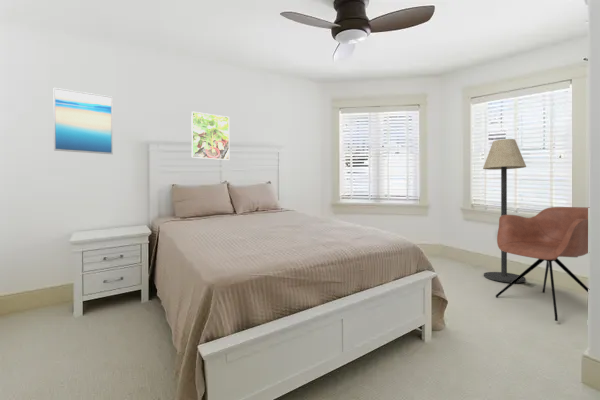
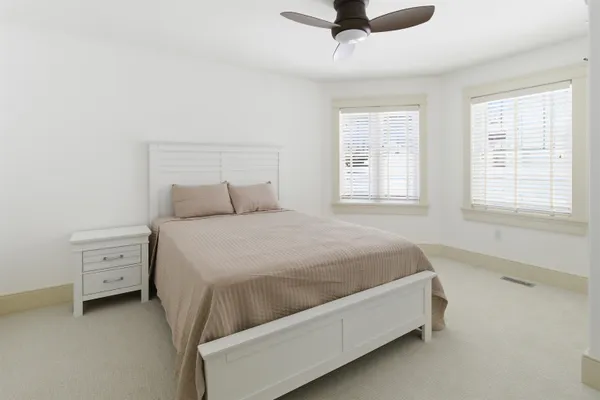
- wall art (84, 122)
- floor lamp (503, 209)
- armchair (549, 256)
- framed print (210, 136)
